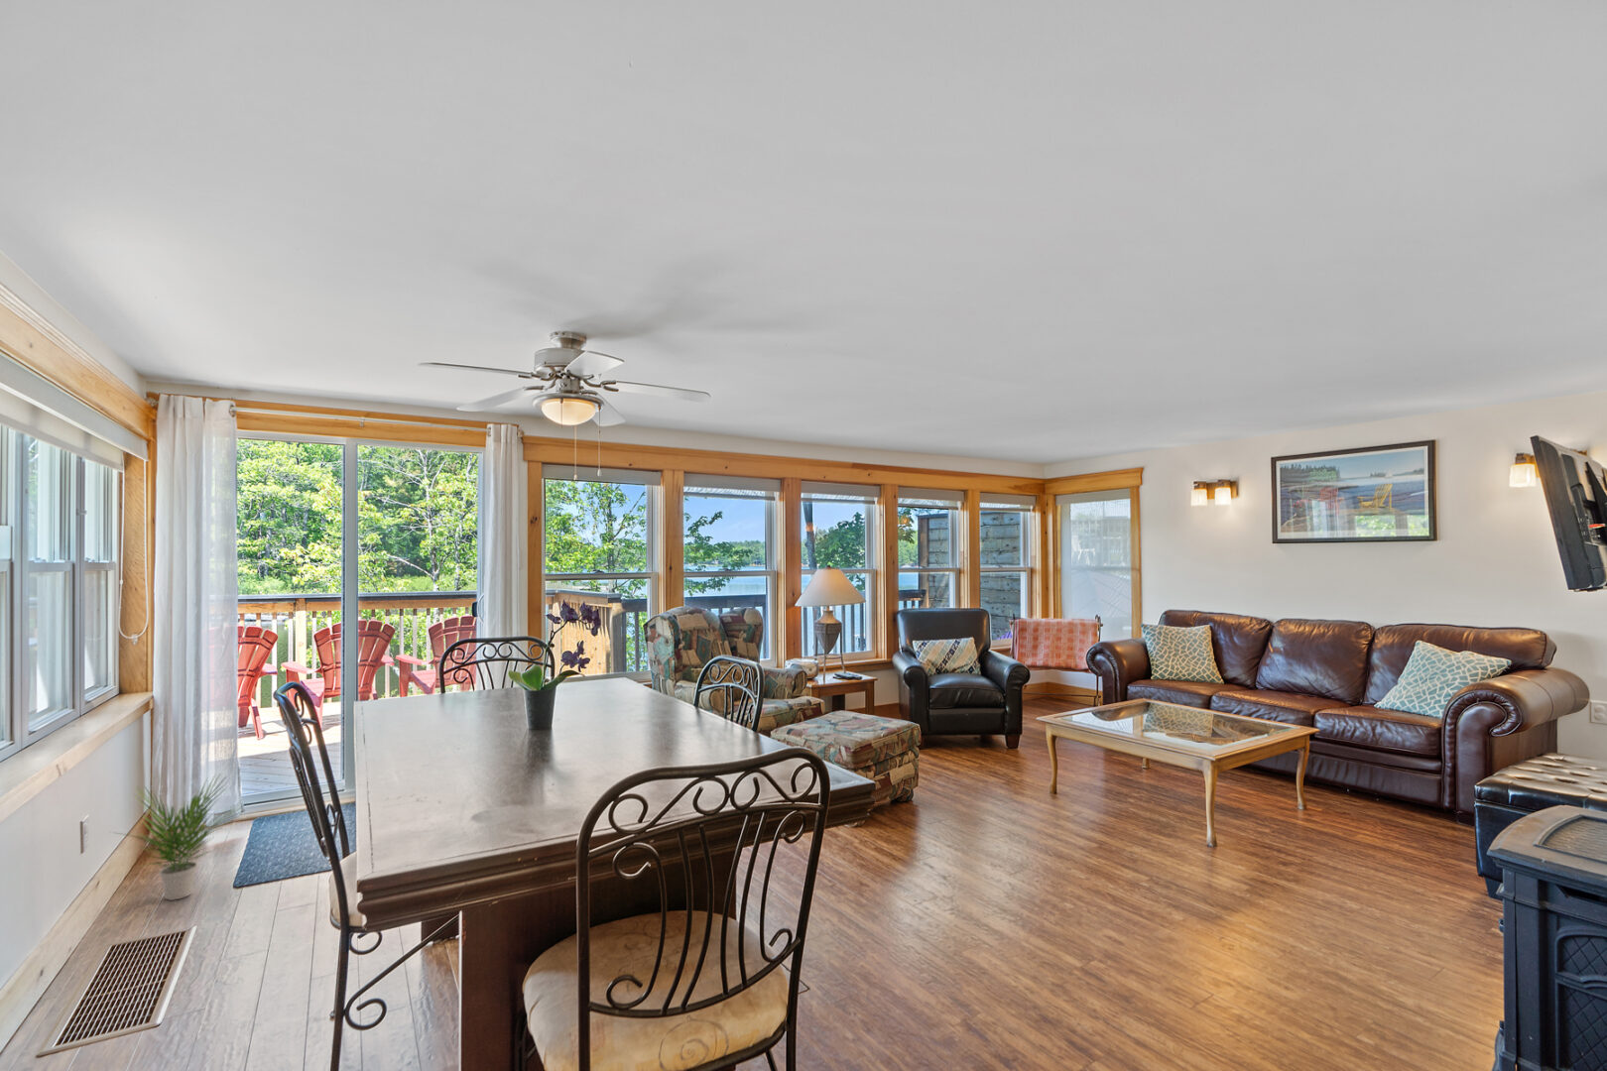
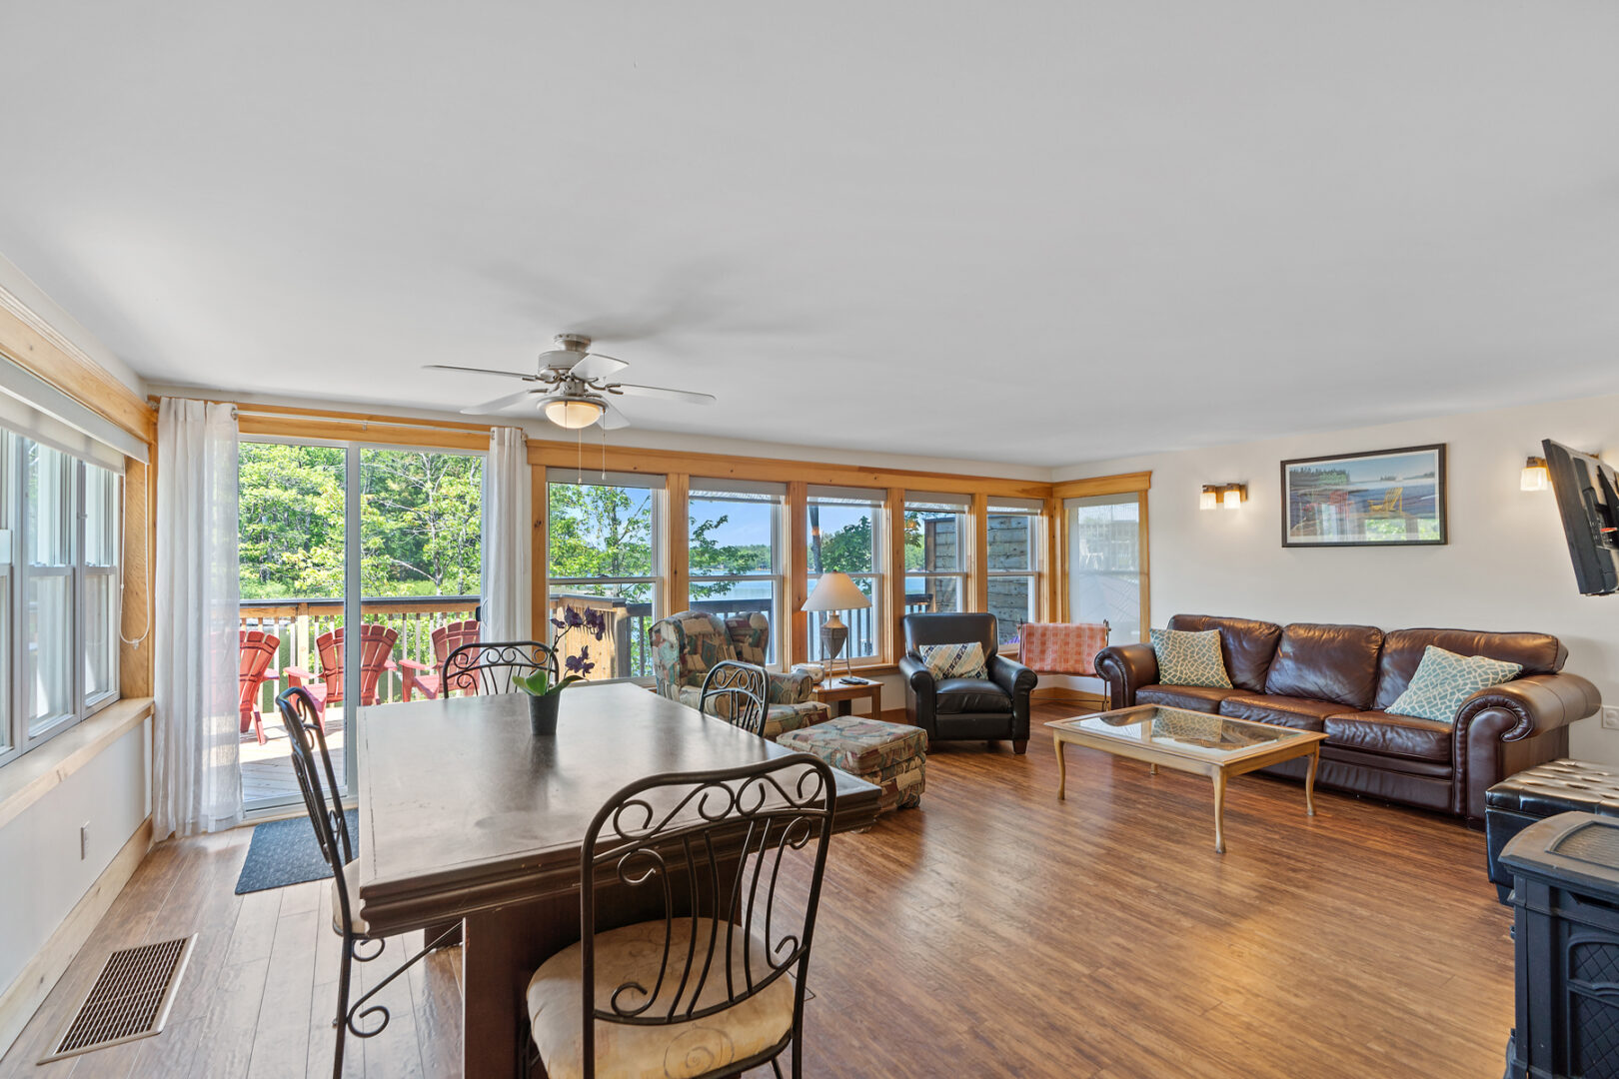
- potted plant (181, 840)
